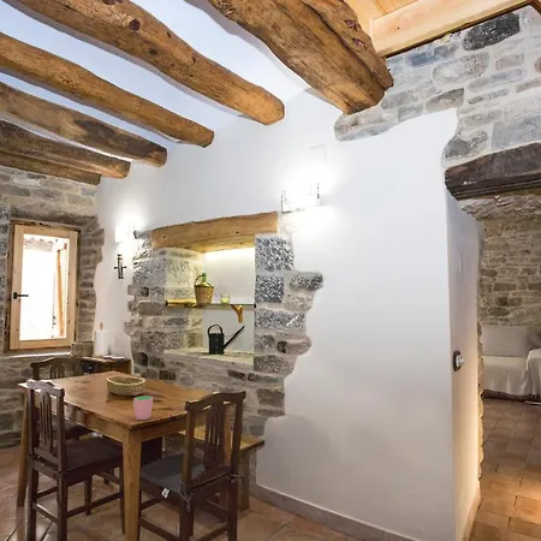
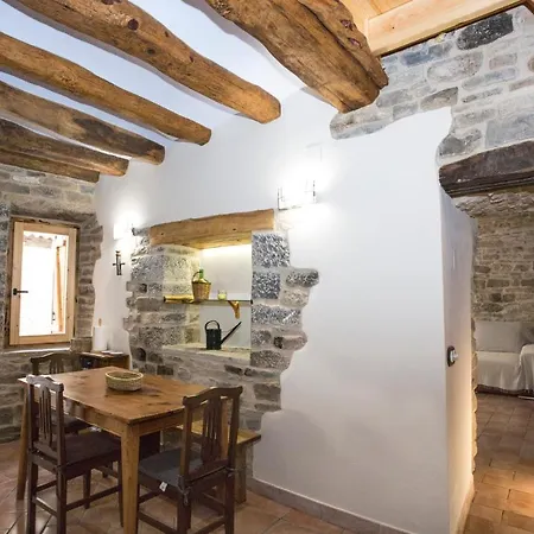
- cup (141, 408)
